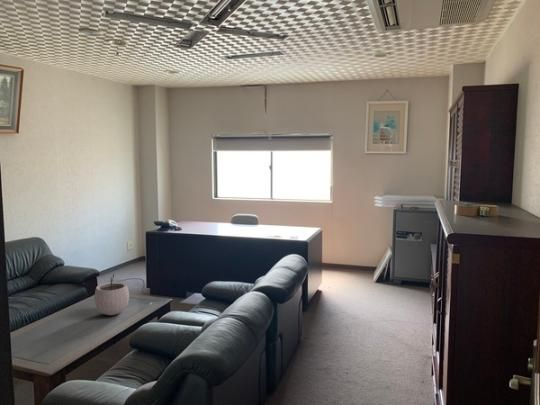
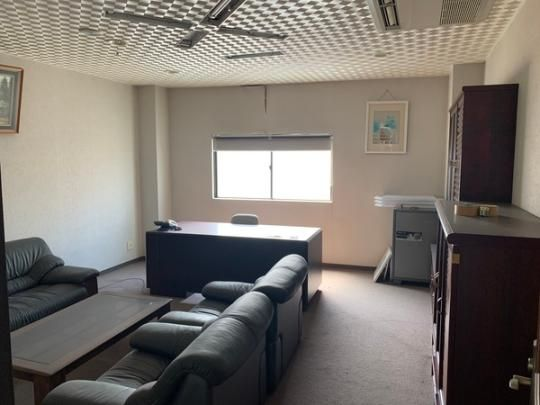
- plant pot (111, 293)
